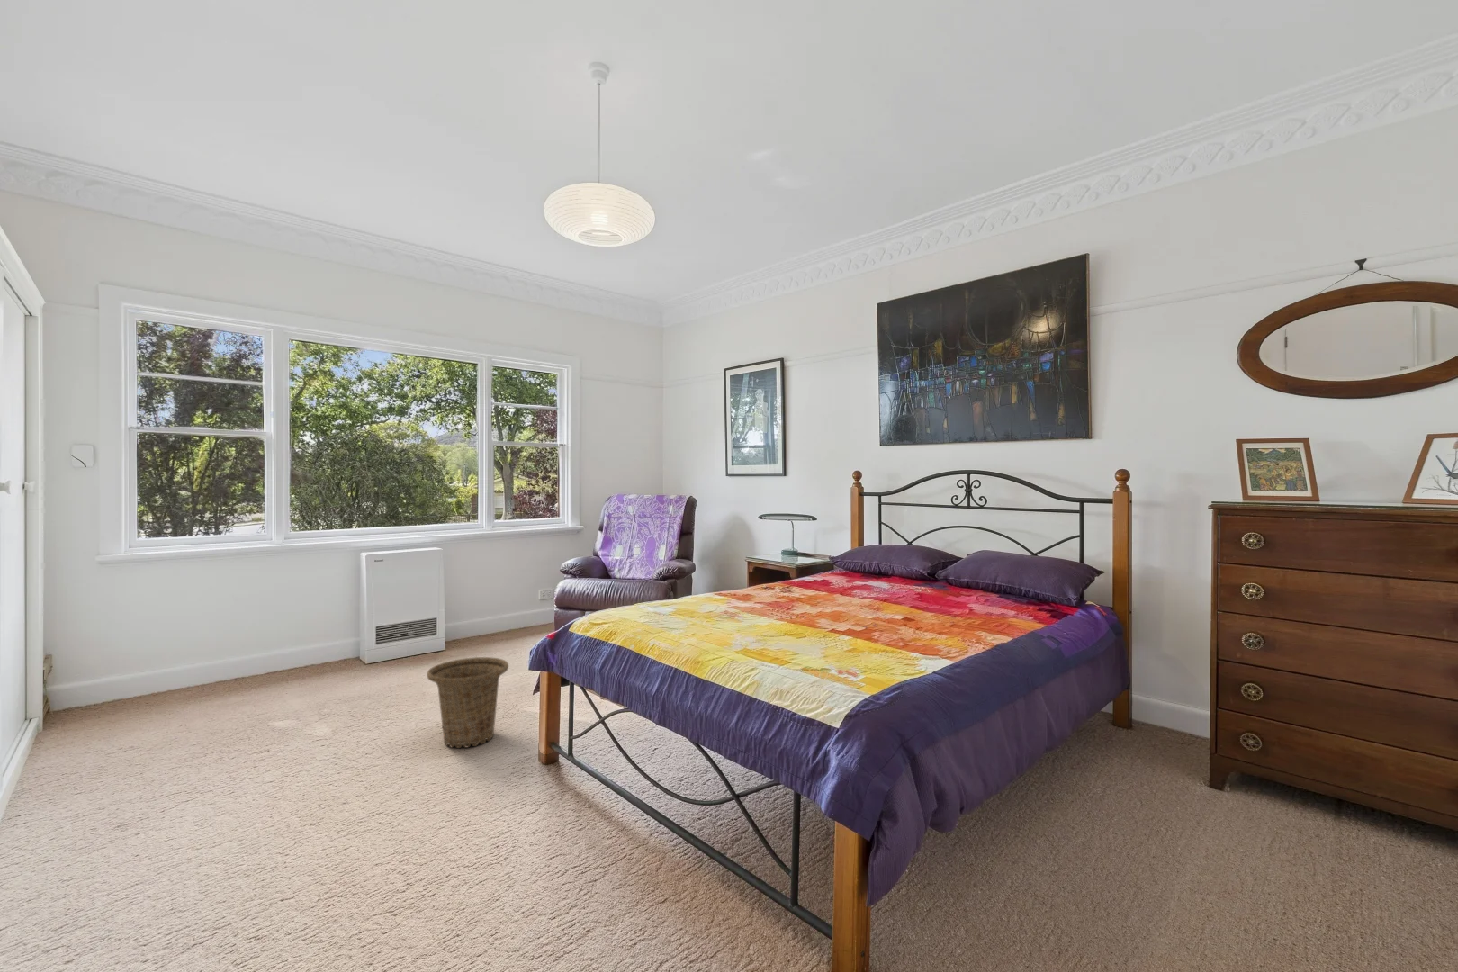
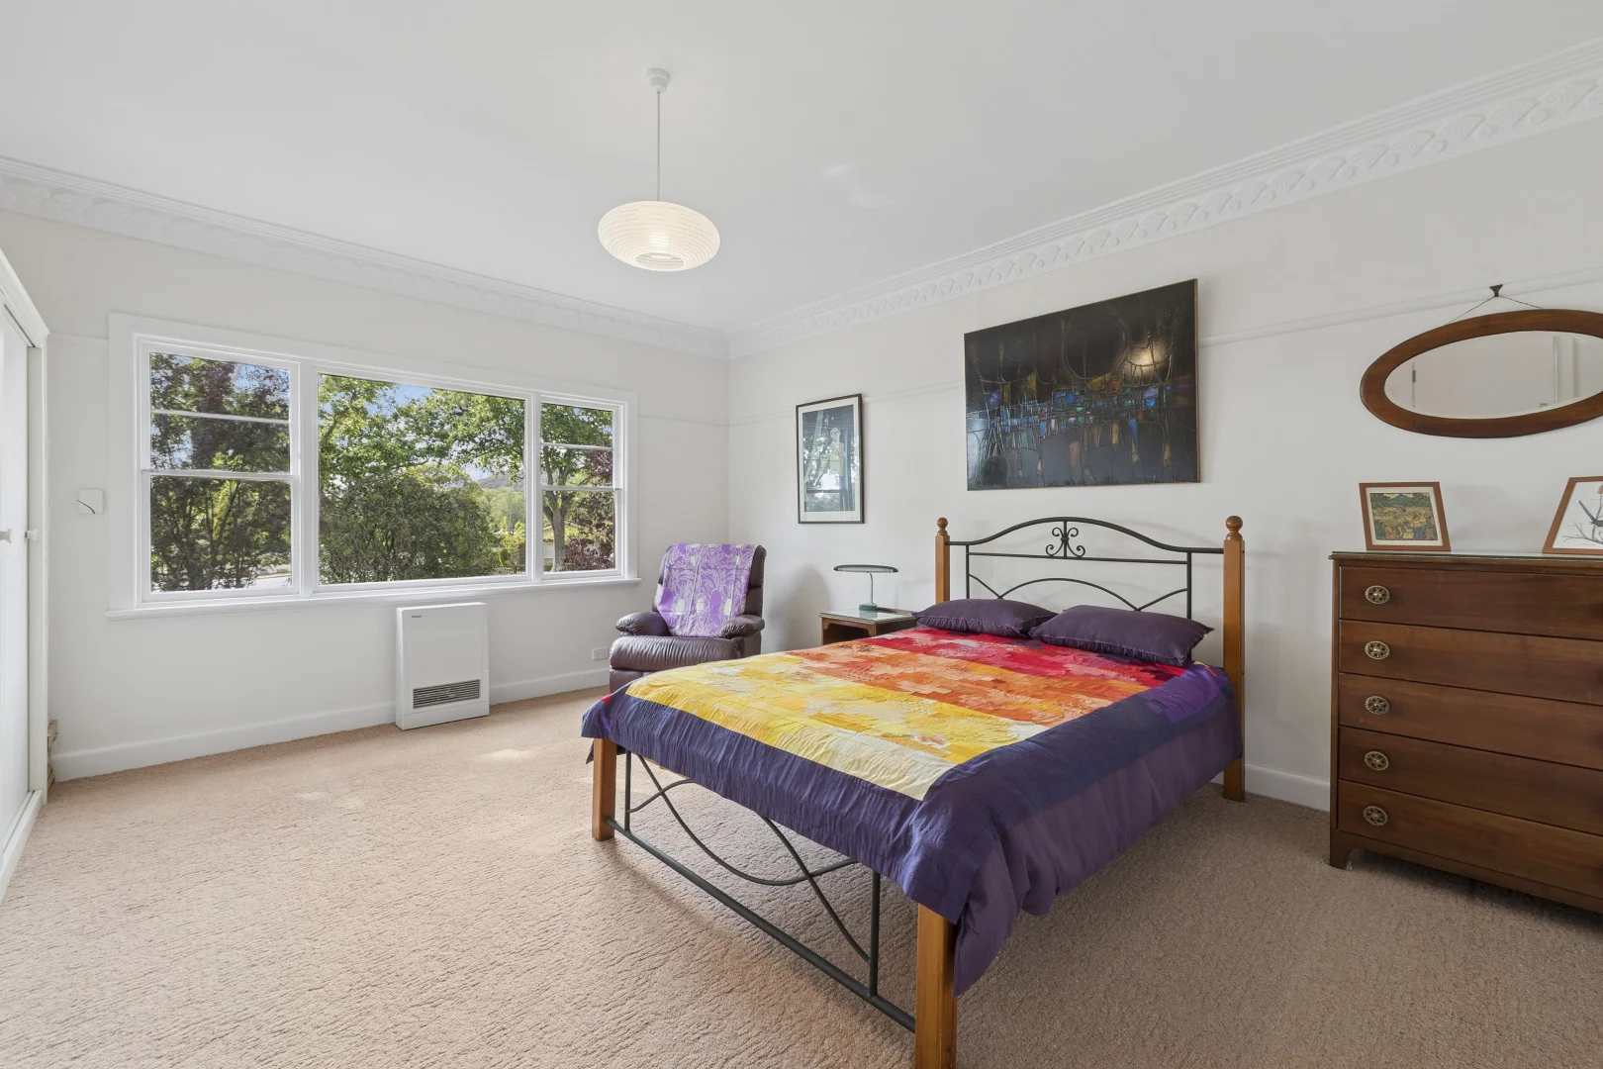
- basket (469, 703)
